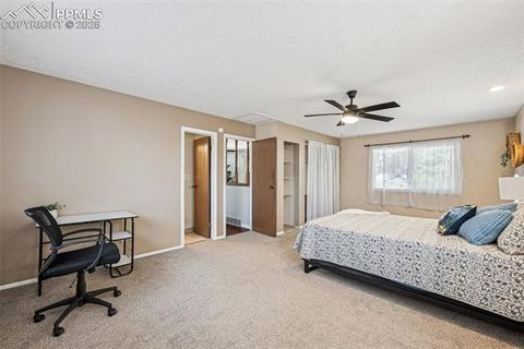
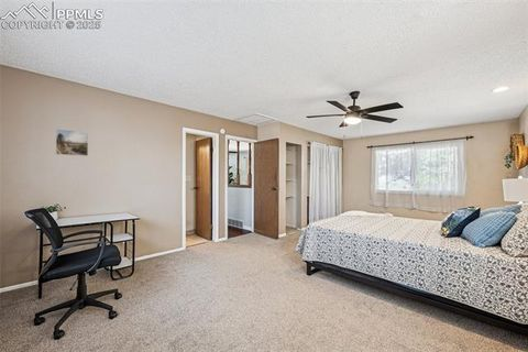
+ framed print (72, 143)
